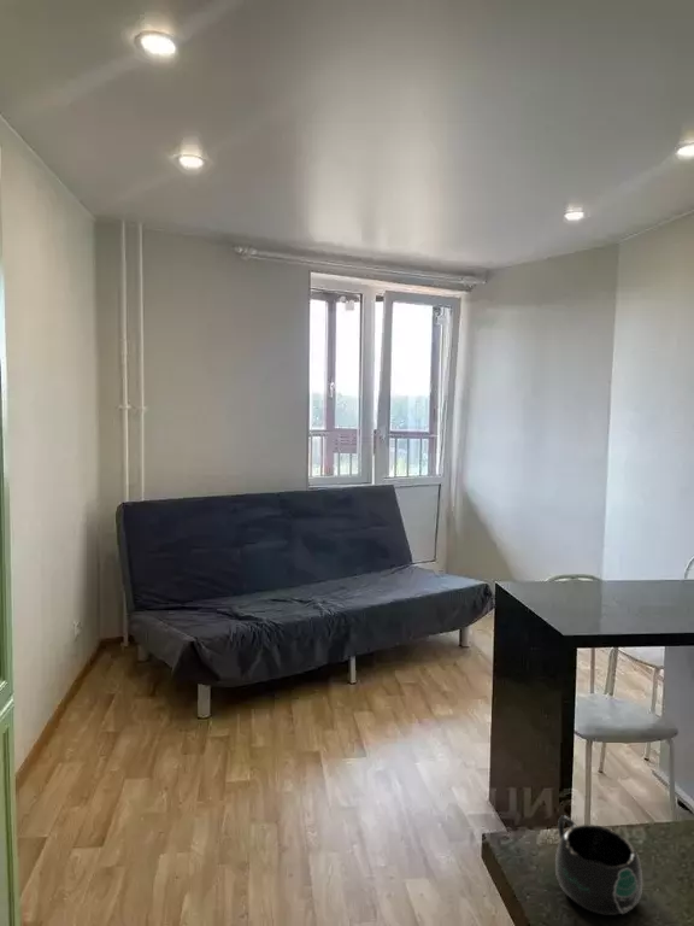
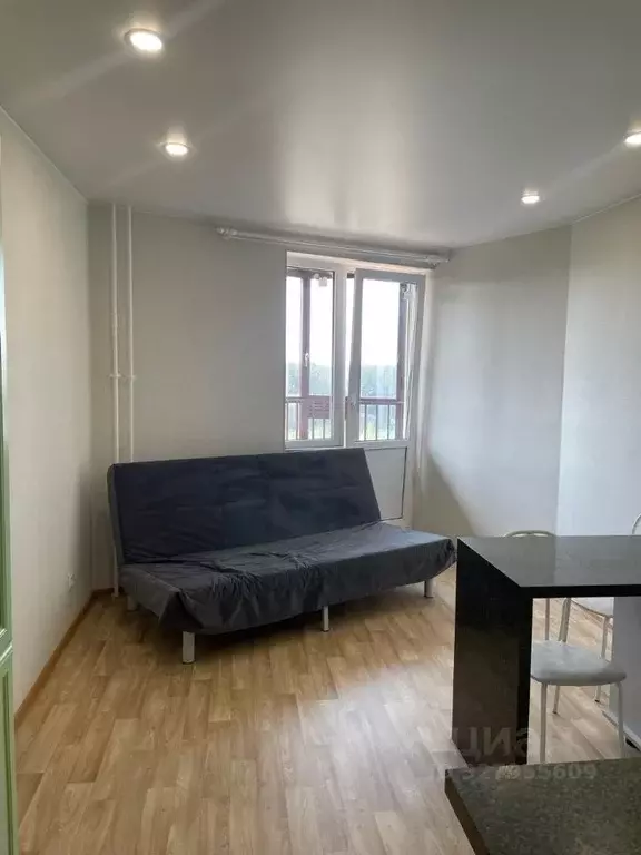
- mug (590, 861)
